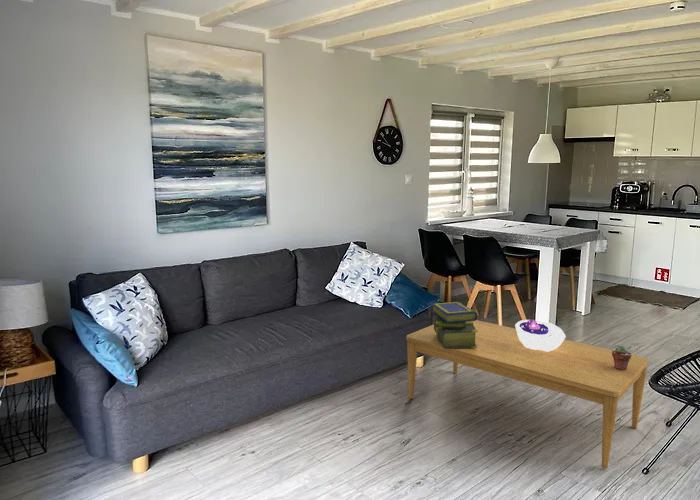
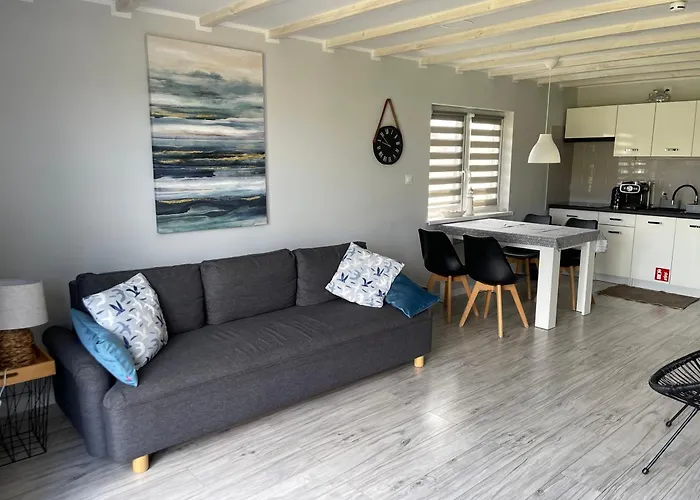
- coffee table (518, 379)
- decorative bowl (539, 334)
- potted succulent (621, 356)
- stack of books (453, 323)
